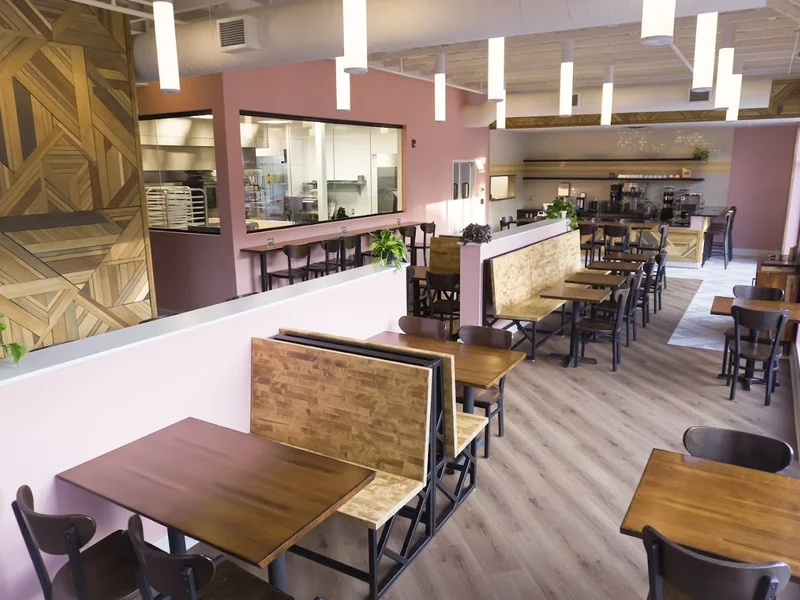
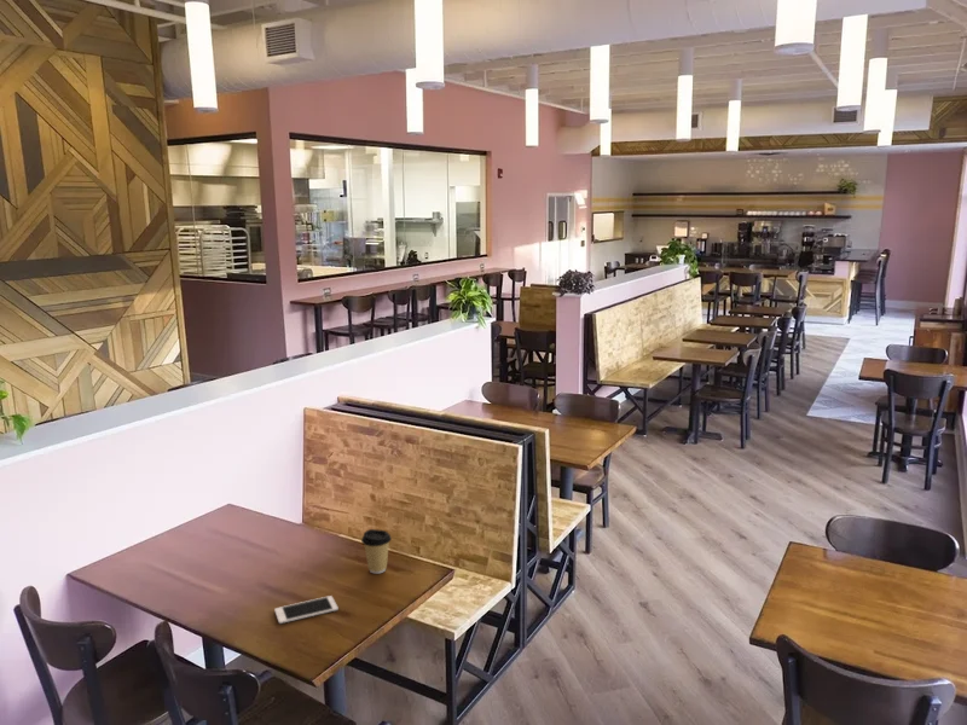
+ cell phone (306, 609)
+ coffee cup (376, 551)
